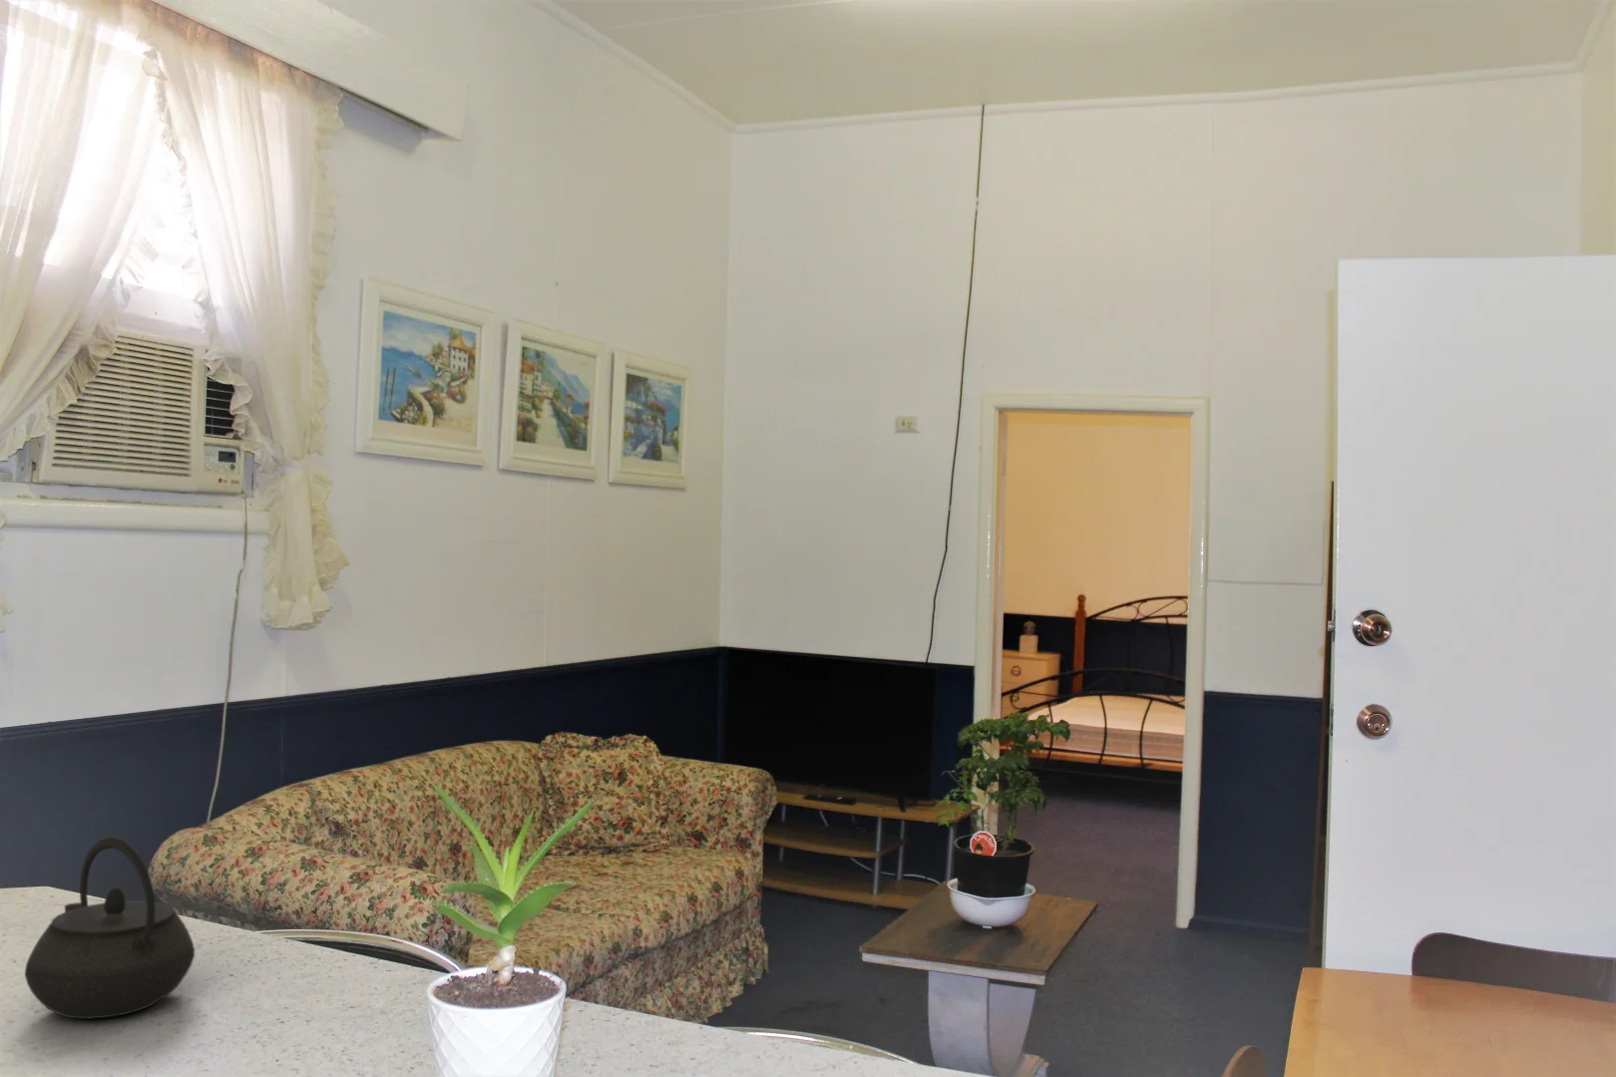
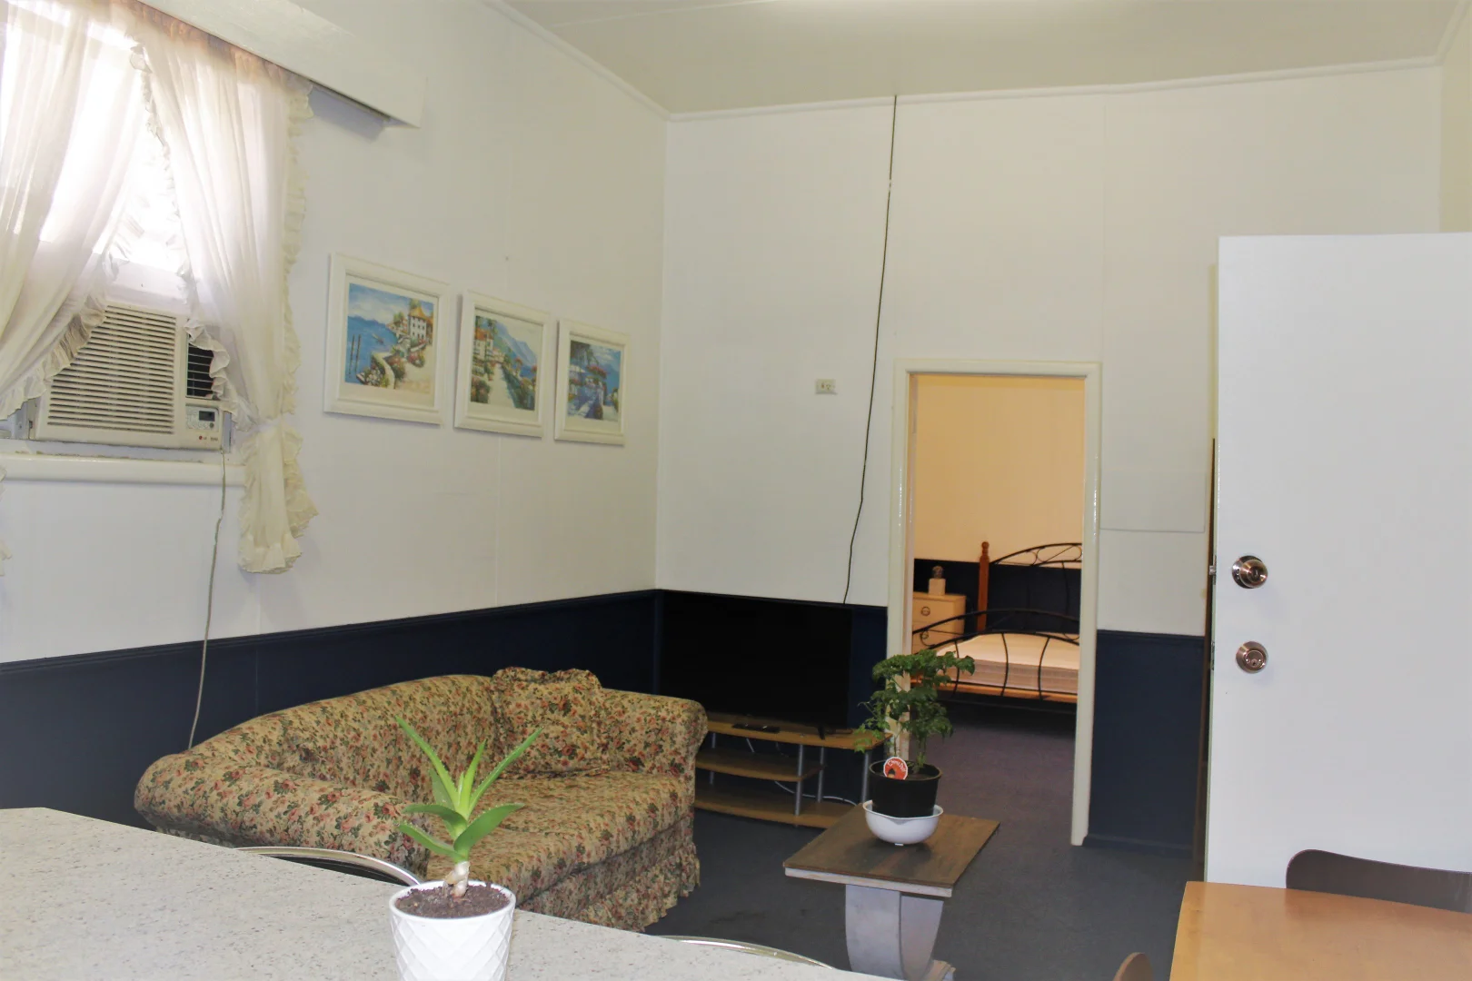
- kettle (108, 917)
